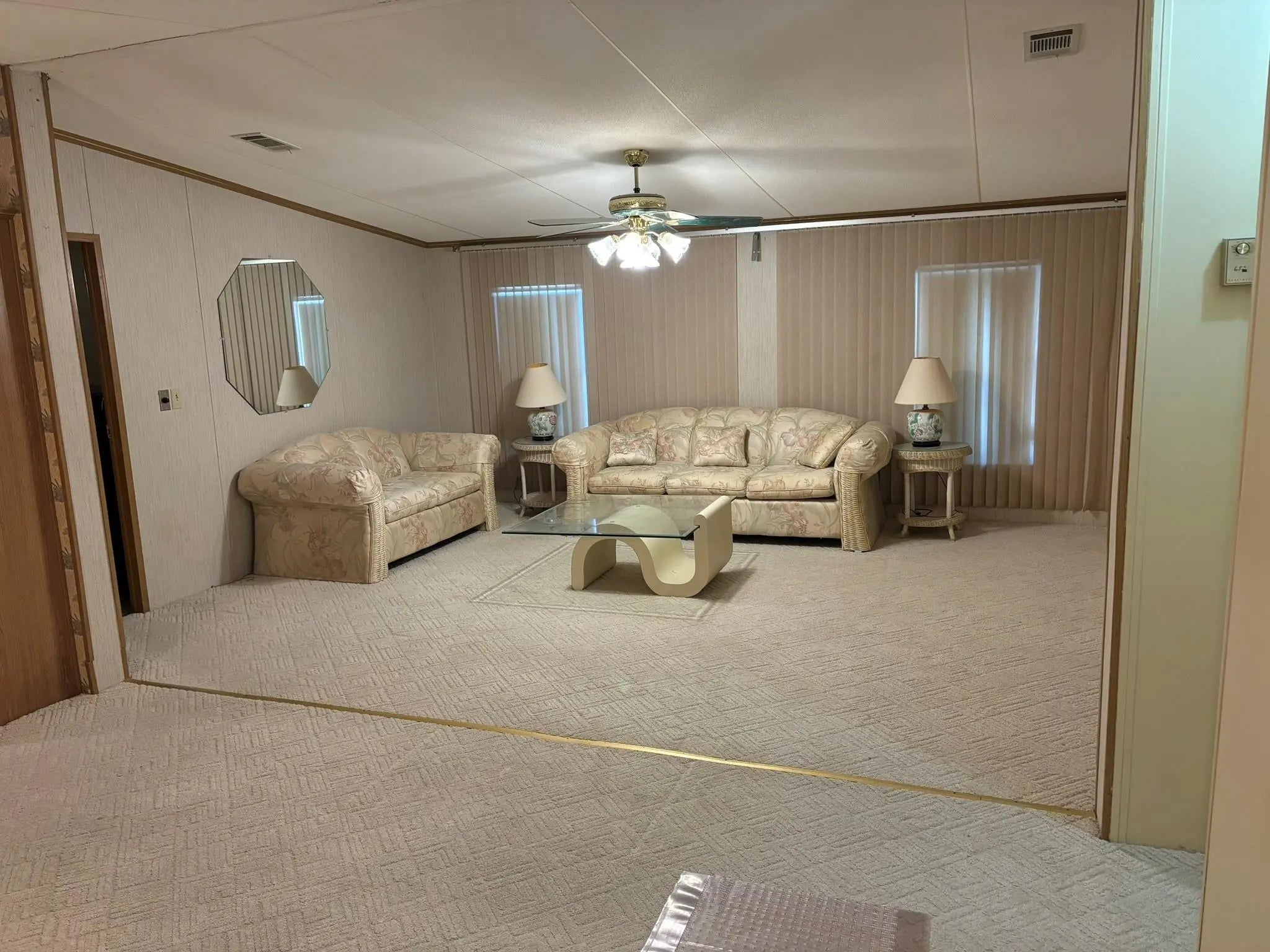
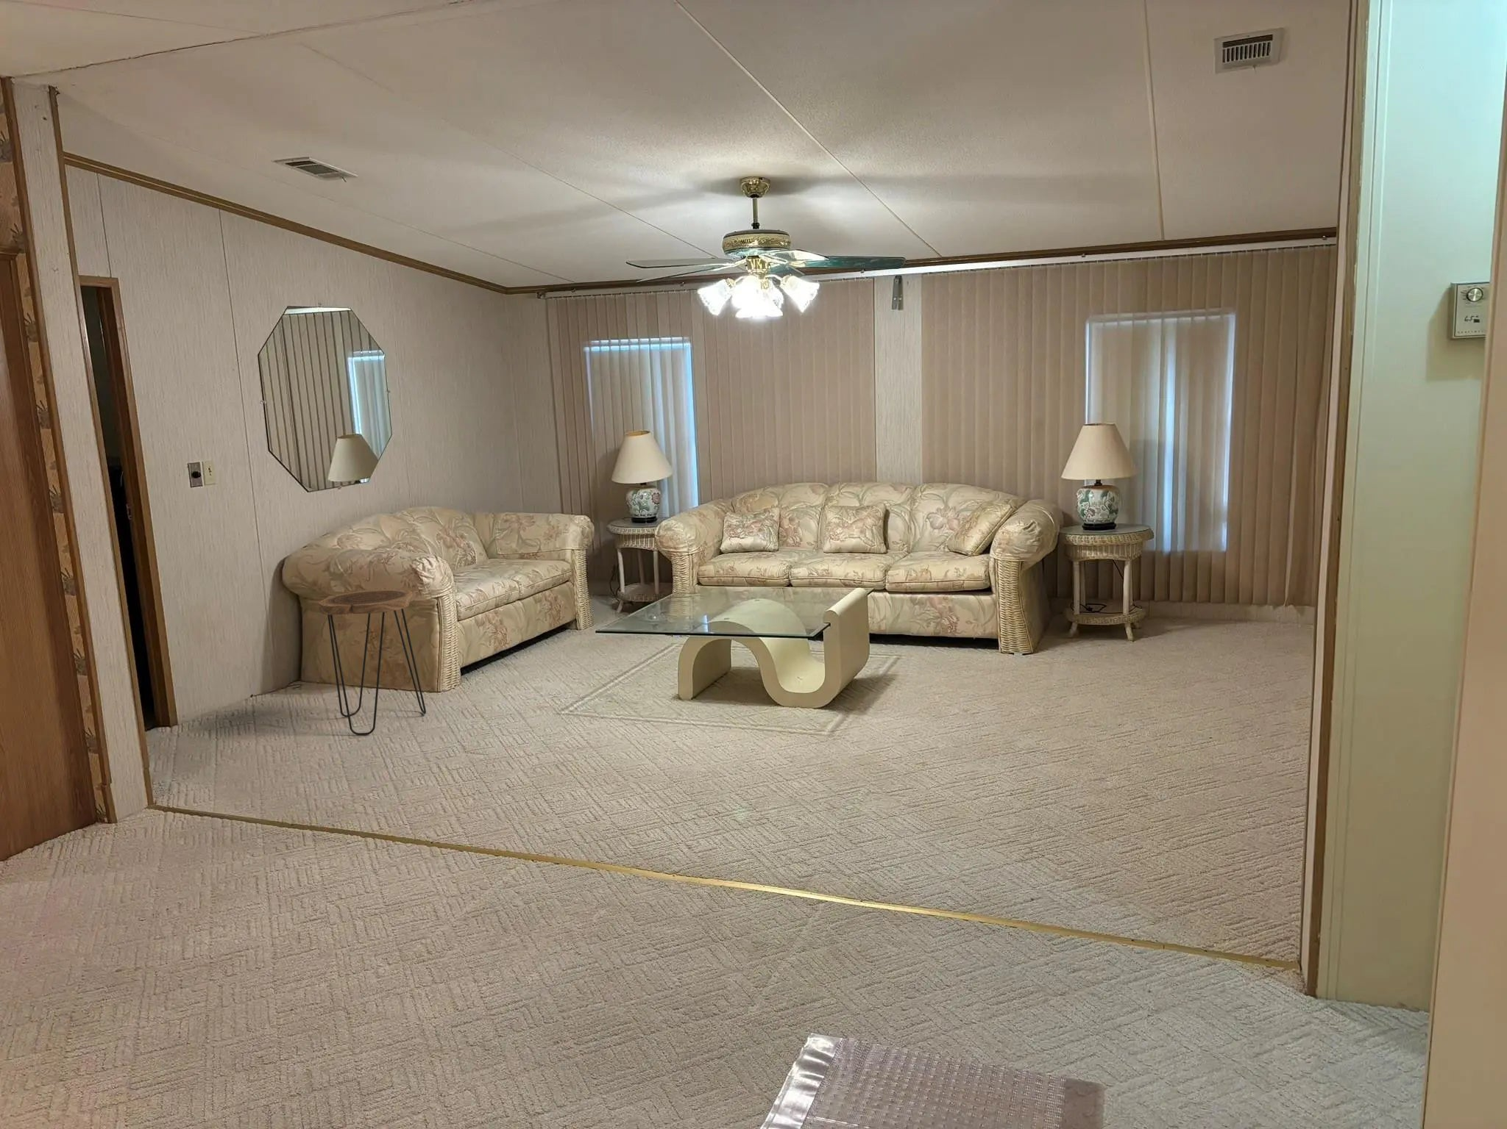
+ side table (379, 661)
